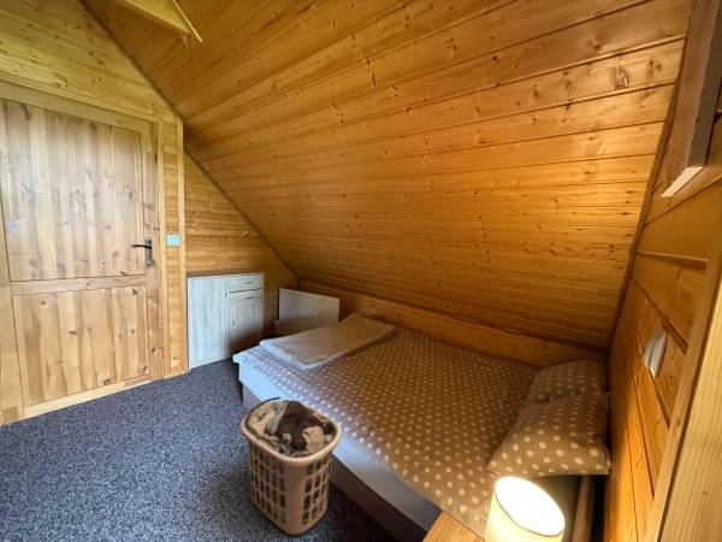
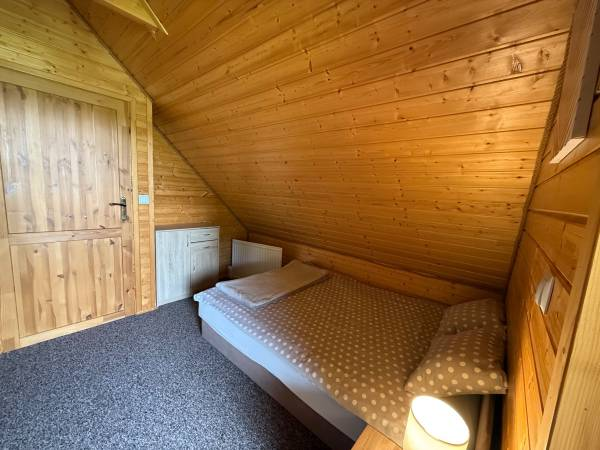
- clothes hamper (290, 455)
